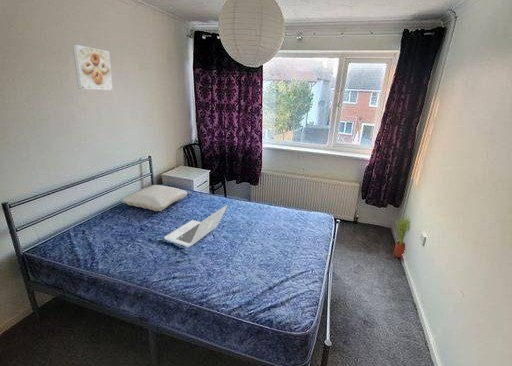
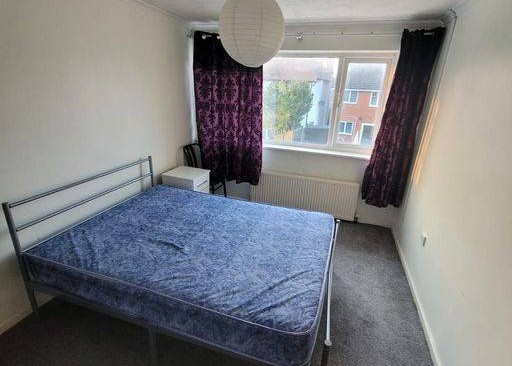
- pillow (156, 197)
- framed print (94, 69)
- laptop (196, 221)
- potted plant (400, 235)
